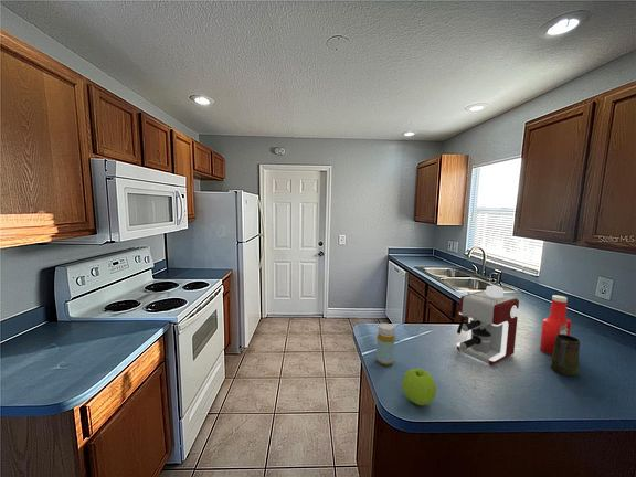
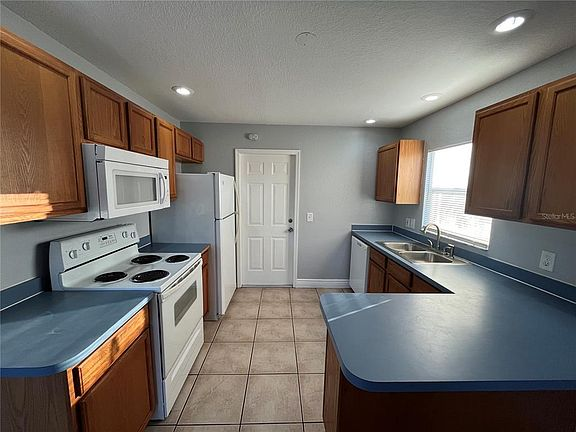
- coffee maker (483, 322)
- mug (564, 354)
- bottle (385, 343)
- soap bottle (556, 324)
- apple (418, 386)
